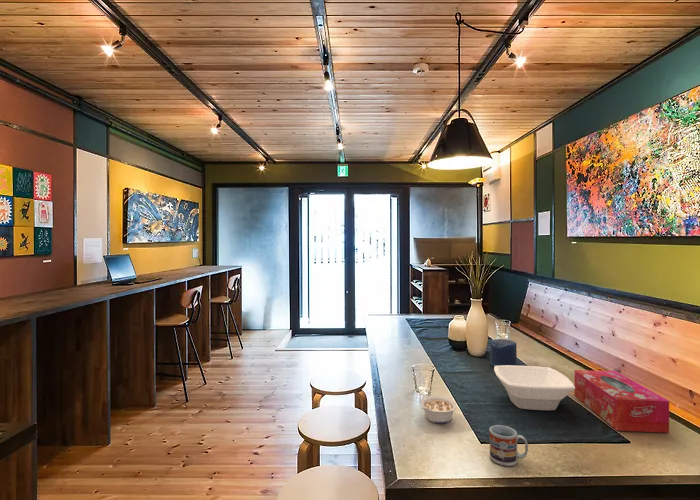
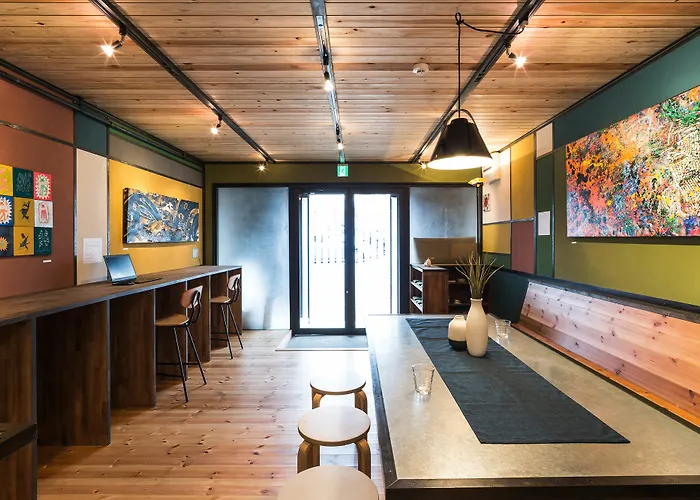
- candle (503, 353)
- tissue box (616, 397)
- cup (508, 445)
- legume (438, 409)
- bowl (531, 388)
